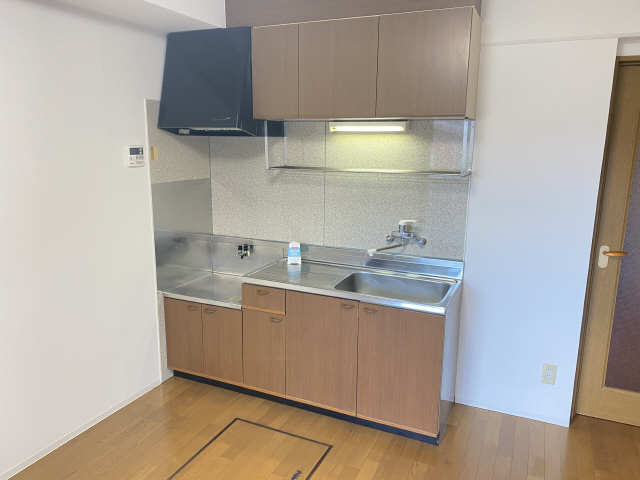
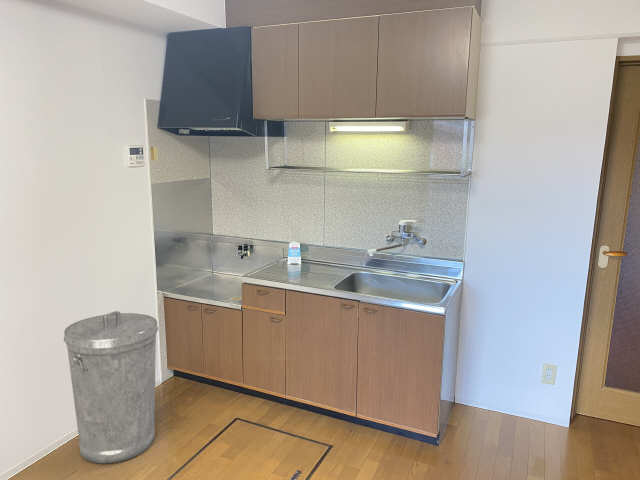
+ trash can (115, 379)
